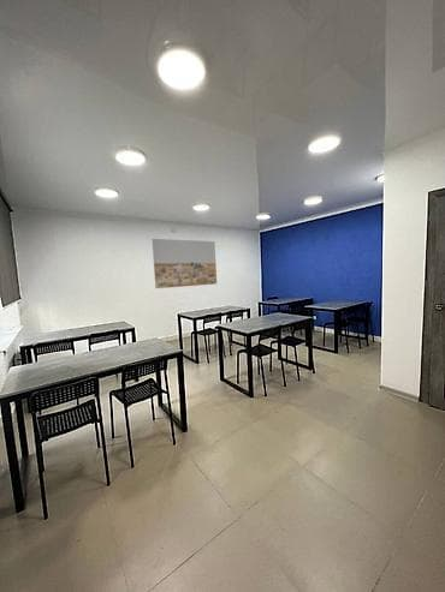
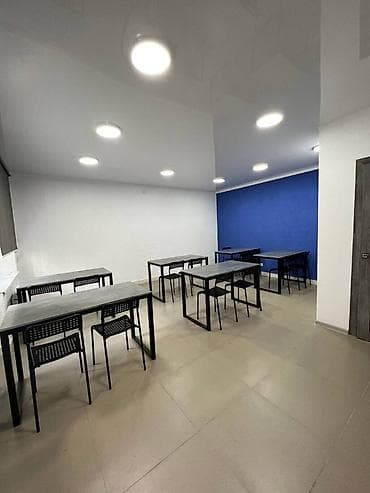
- wall art (186, 263)
